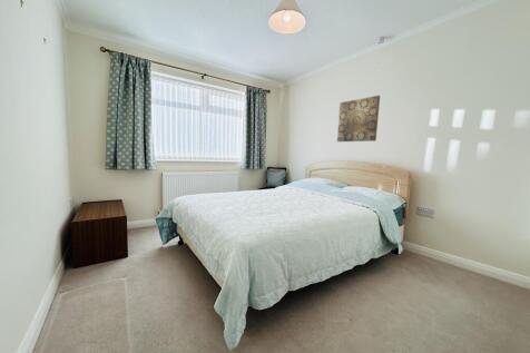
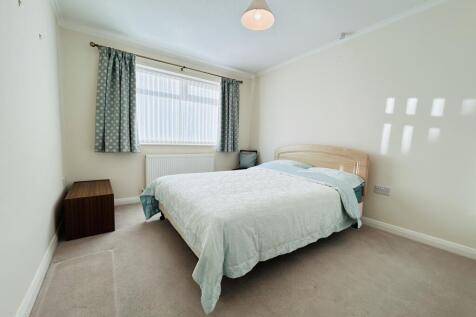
- wall art (356, 120)
